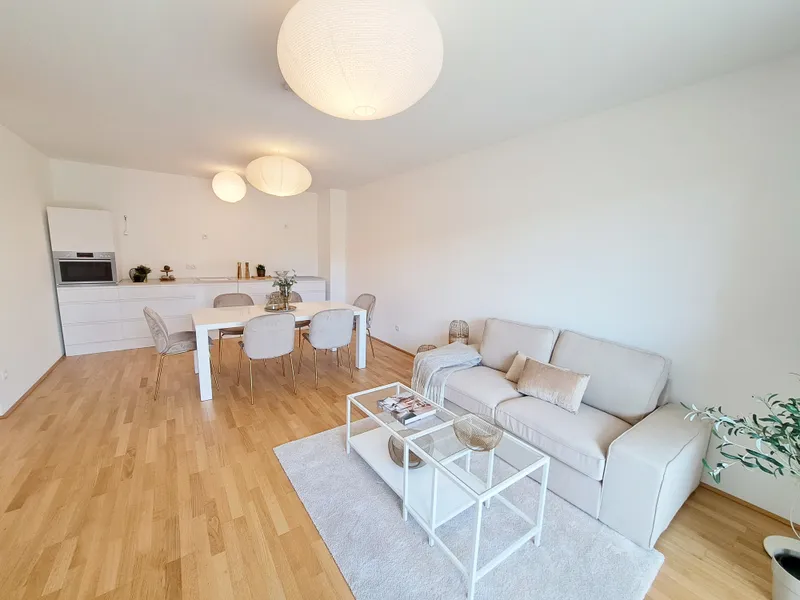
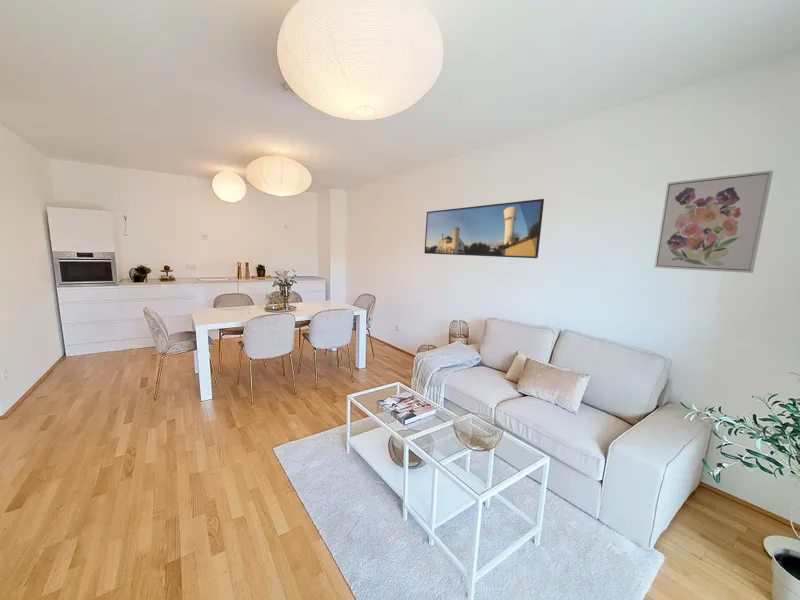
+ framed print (473, 231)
+ wall art (707, 224)
